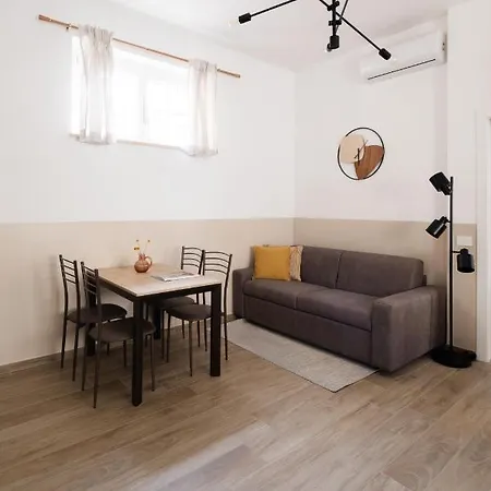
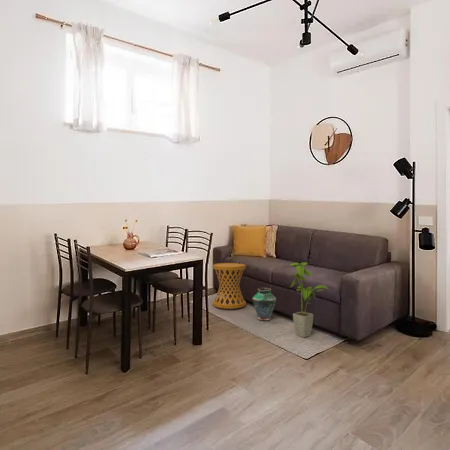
+ side table (229, 284)
+ vase (265, 303)
+ house plant (305, 299)
